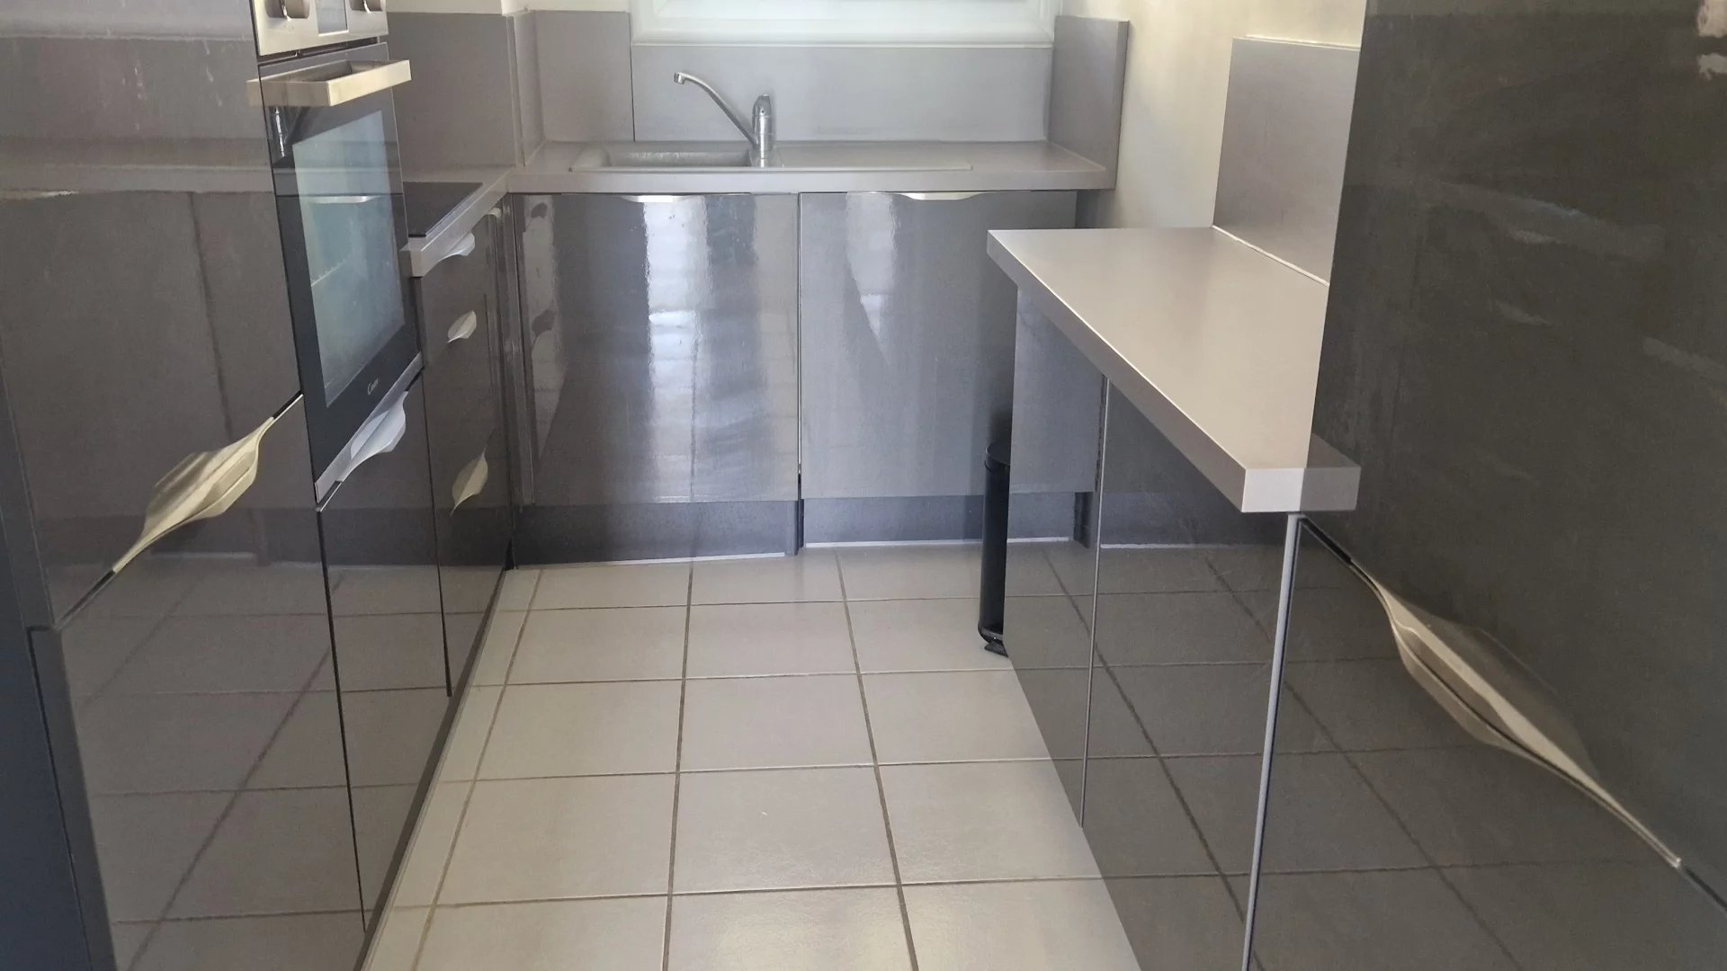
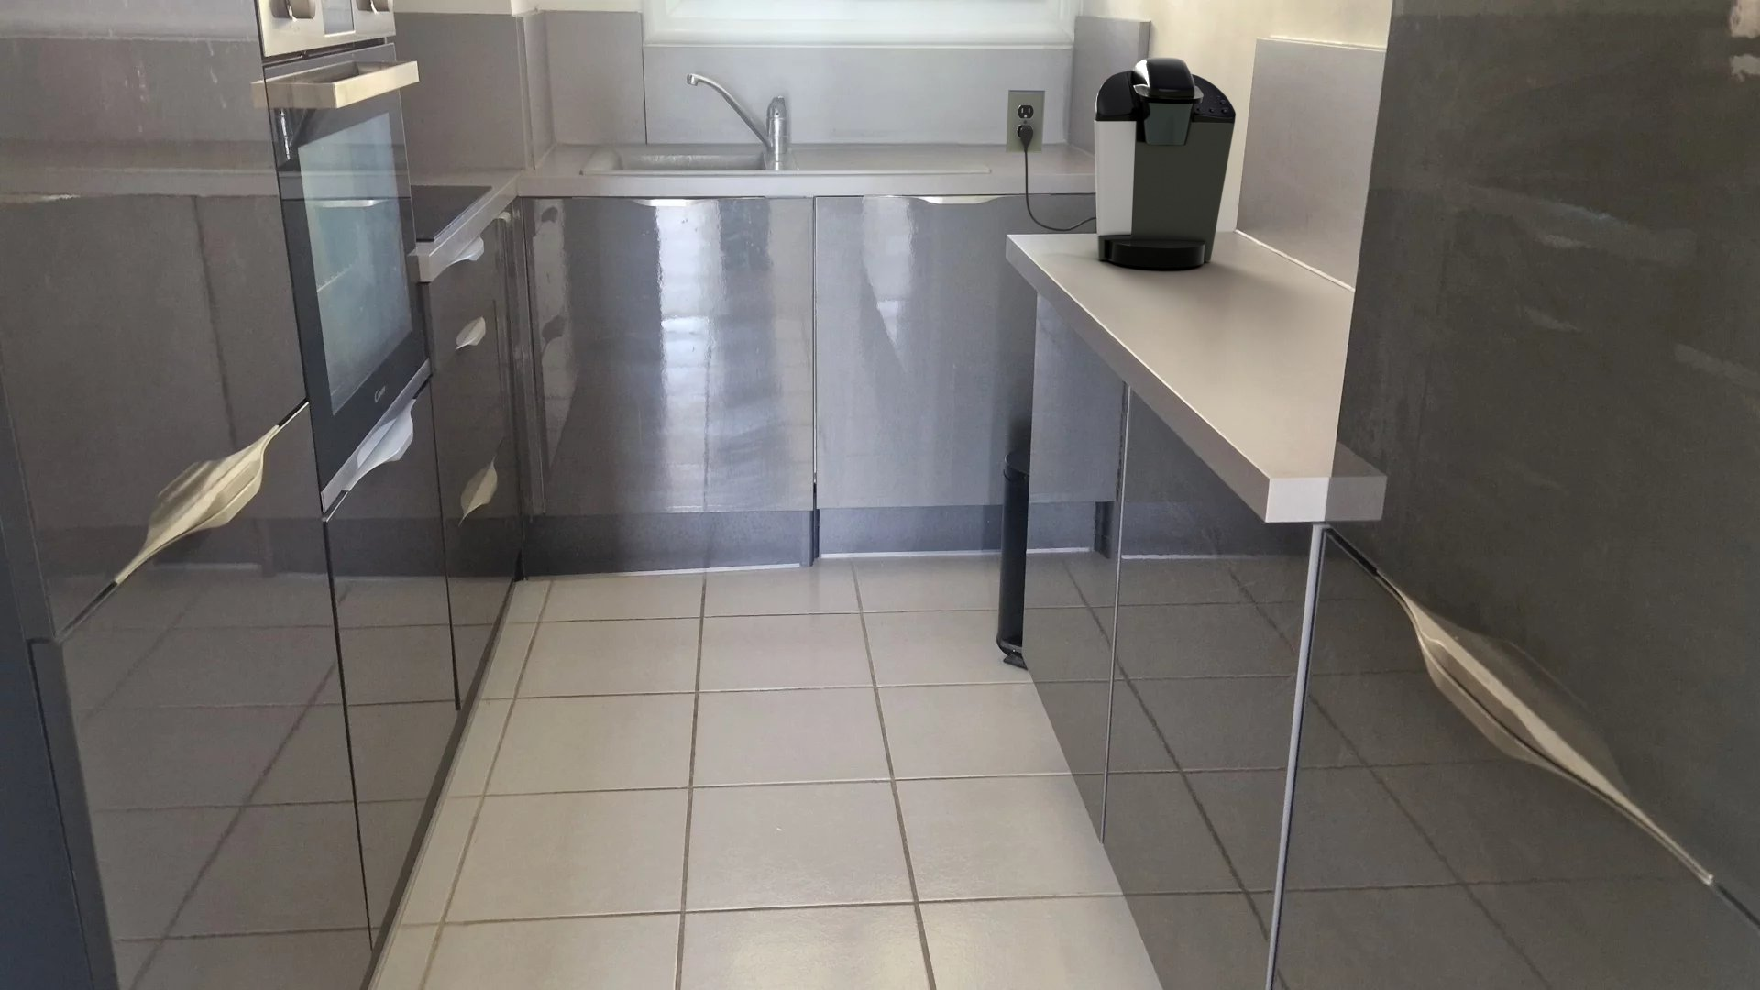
+ coffee maker (1119, 158)
